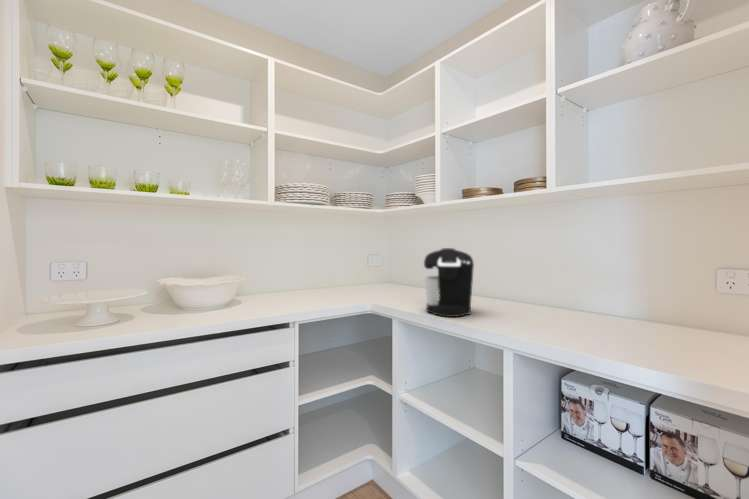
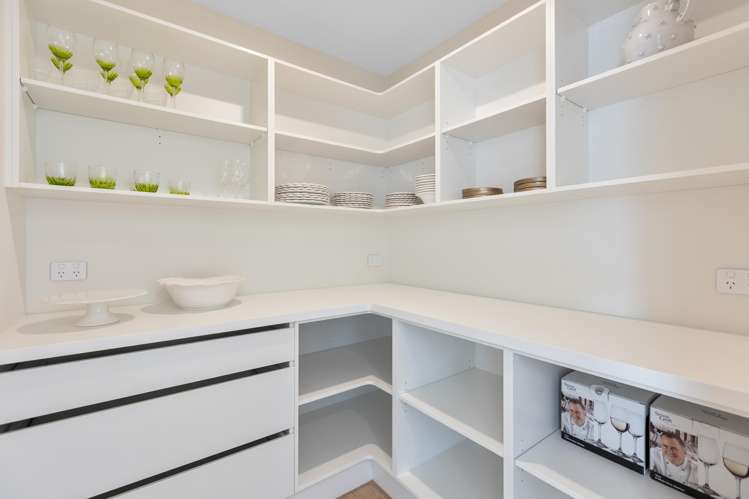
- coffee maker (448, 280)
